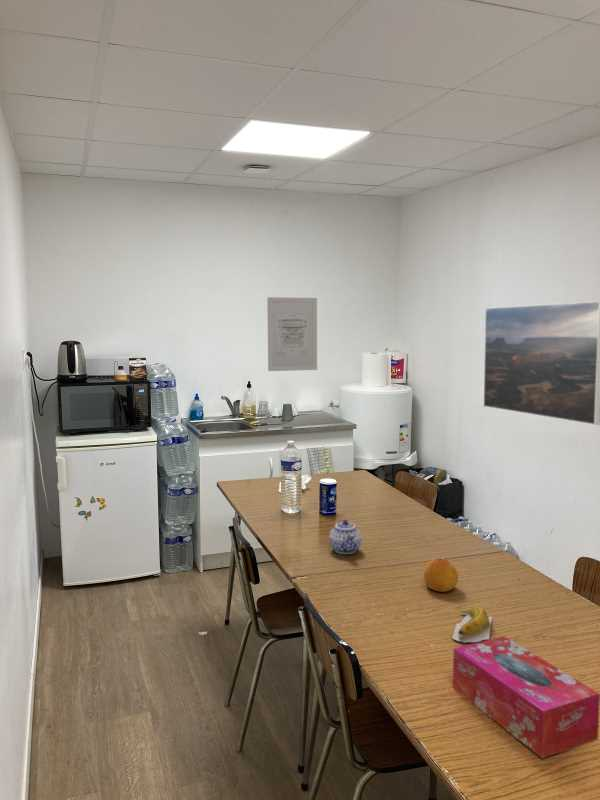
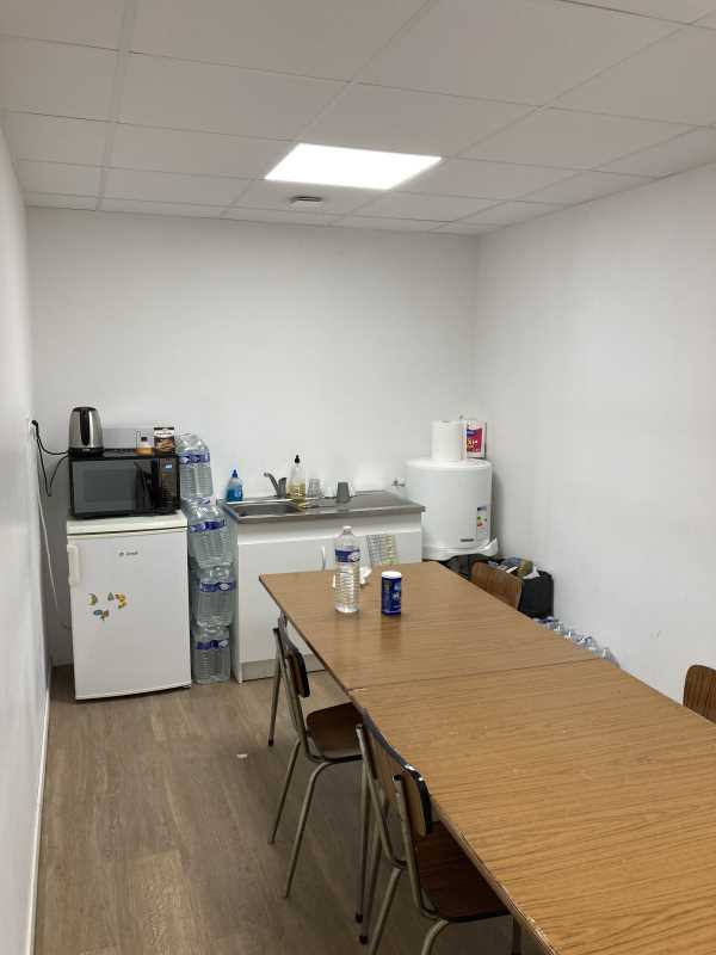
- teapot (345, 535)
- fruit (440, 573)
- tissue box (521, 690)
- wall art (292, 334)
- banana (471, 619)
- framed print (536, 360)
